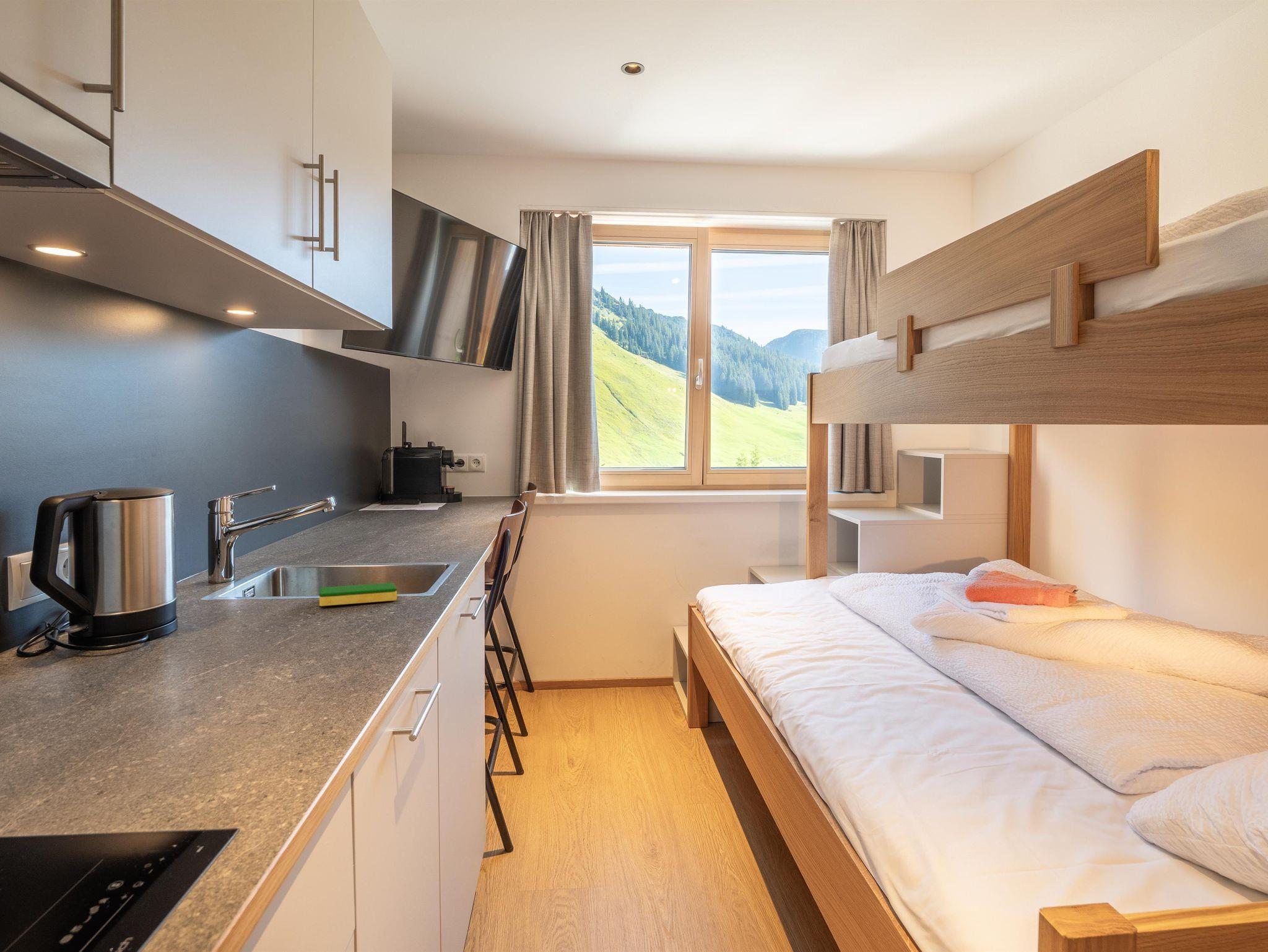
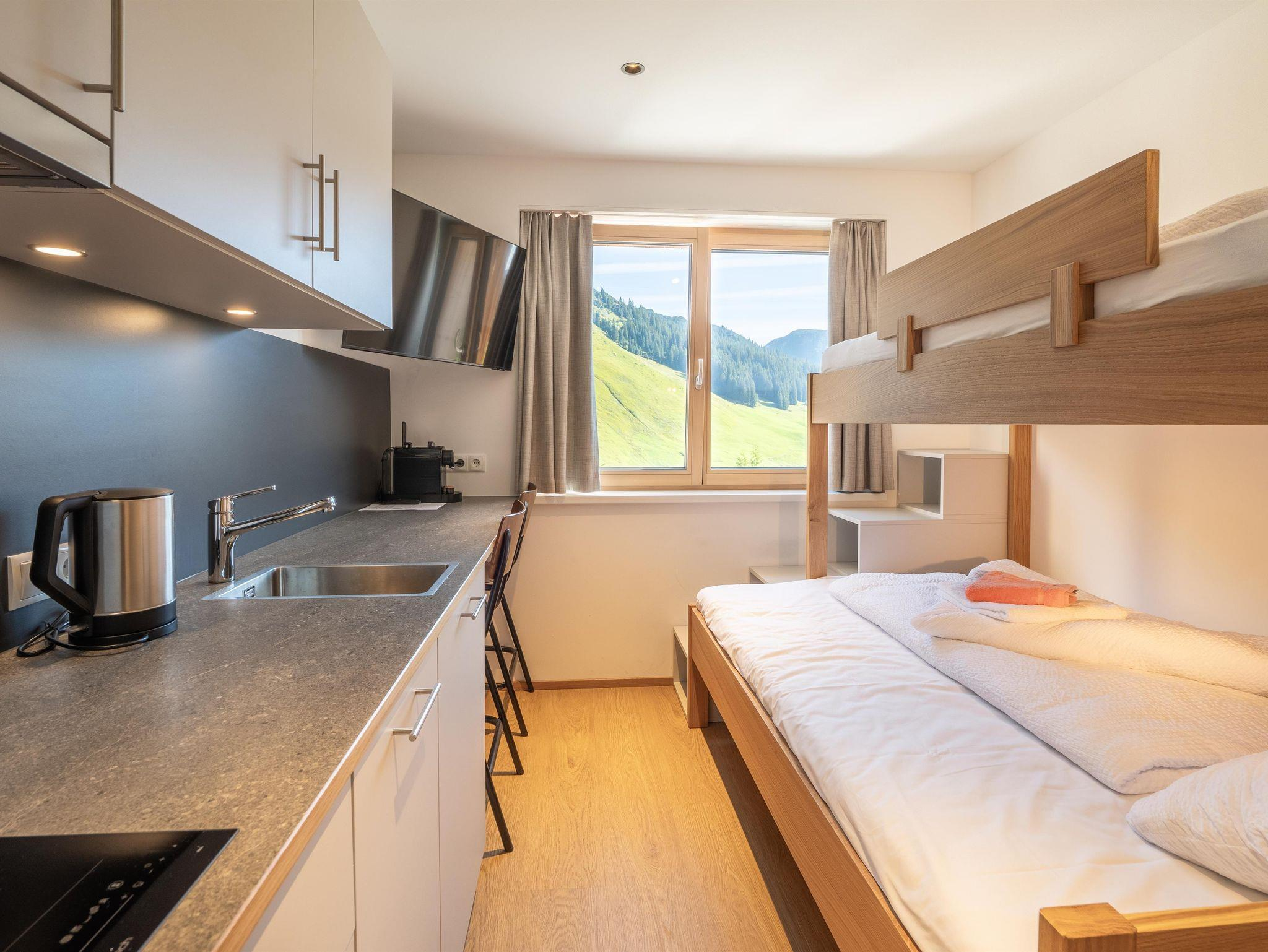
- dish sponge (358, 594)
